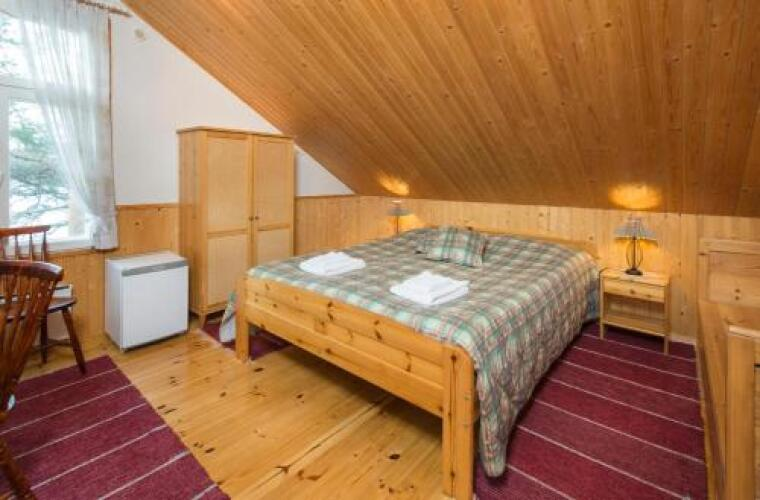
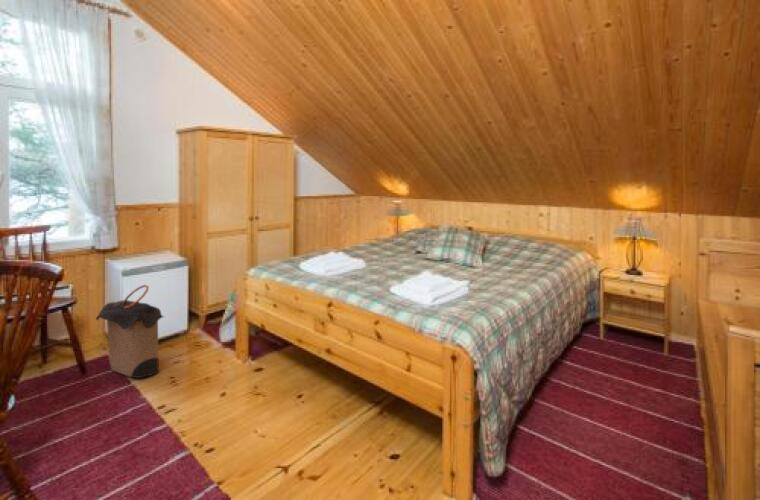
+ laundry hamper (130, 327)
